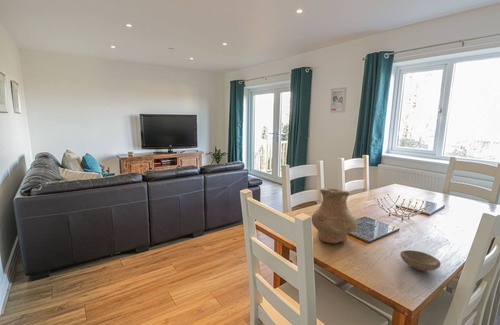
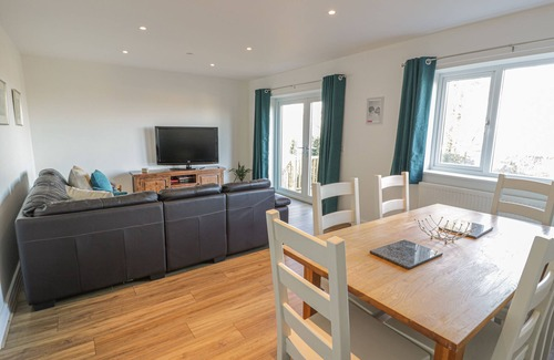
- bowl (419, 261)
- vase (333, 214)
